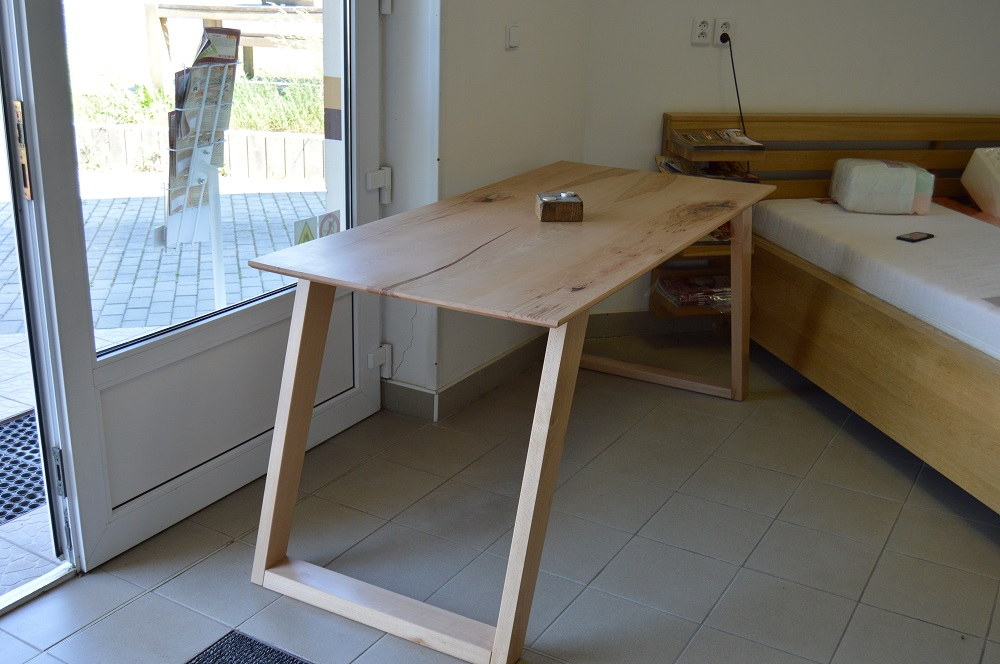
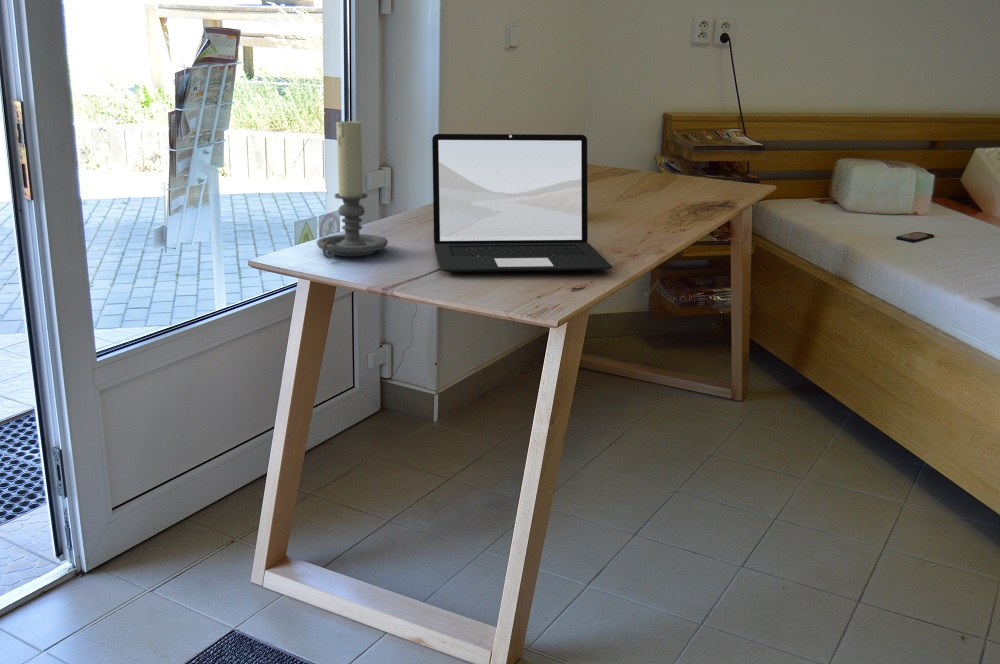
+ candle holder (346, 187)
+ laptop (518, 199)
